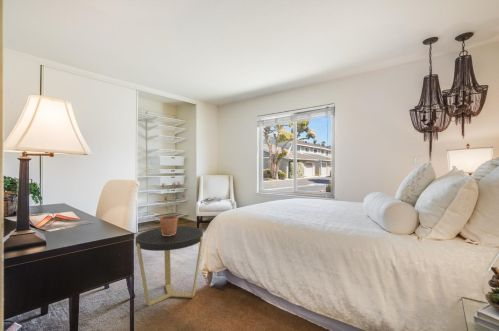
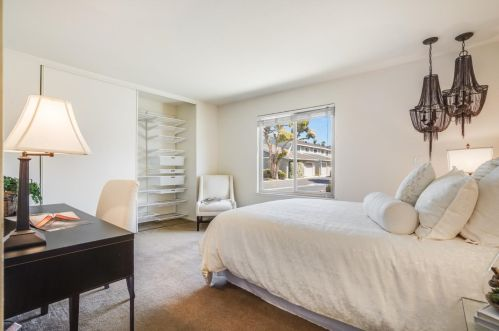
- potted plant (171, 208)
- side table (169, 264)
